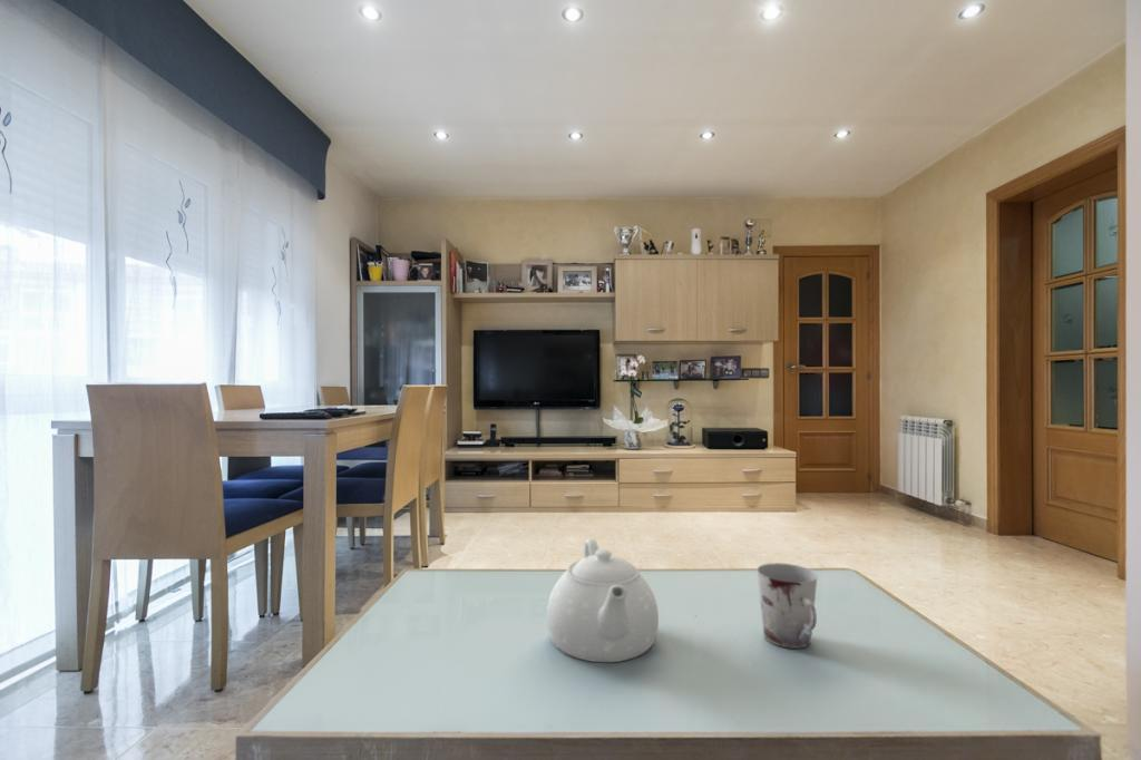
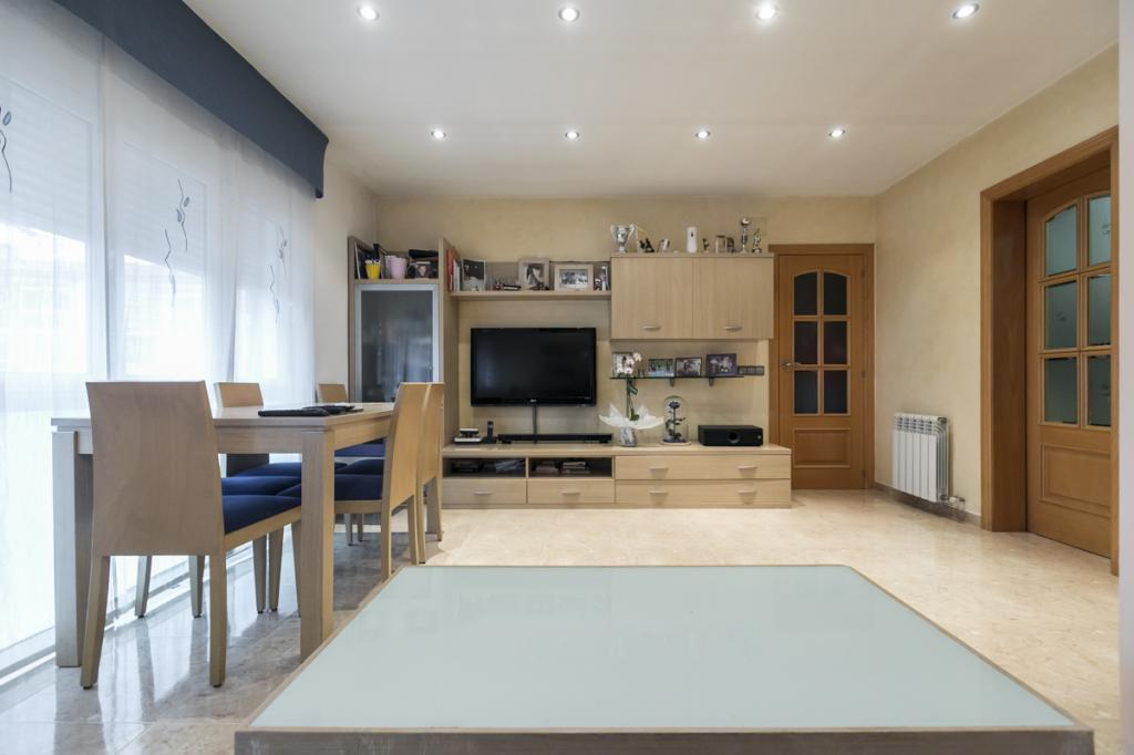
- cup (792, 610)
- teapot (602, 593)
